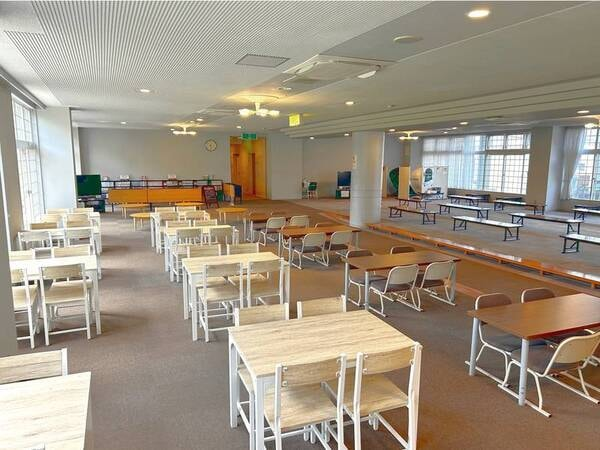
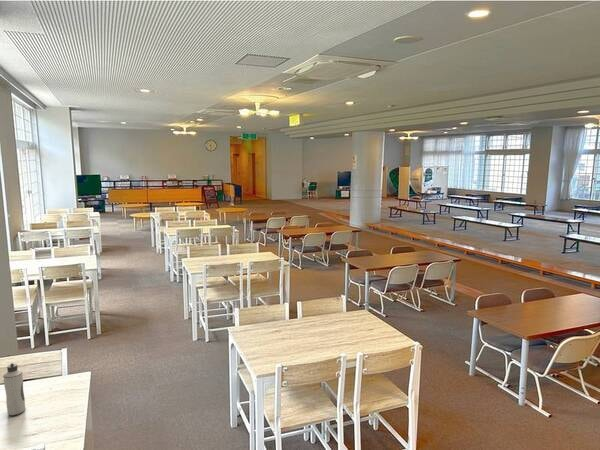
+ water bottle (14, 387)
